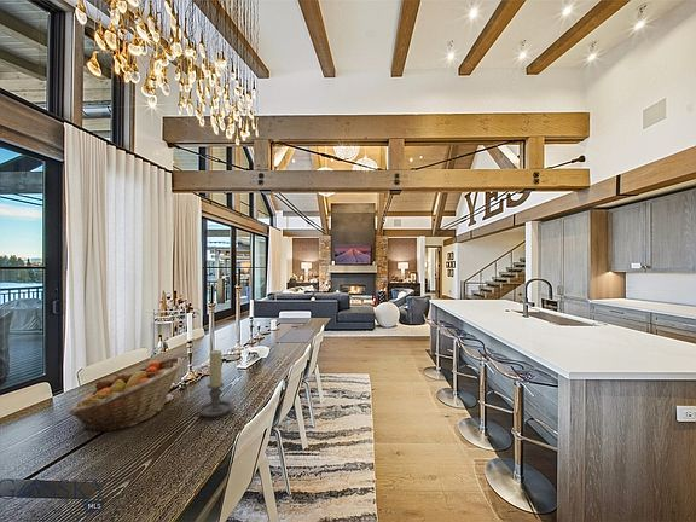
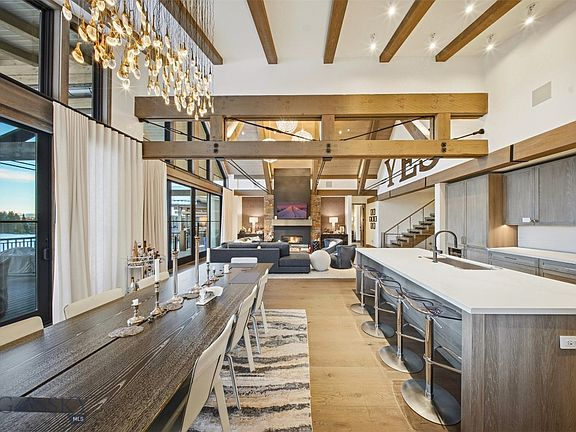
- candle holder (215, 379)
- fruit basket (132, 389)
